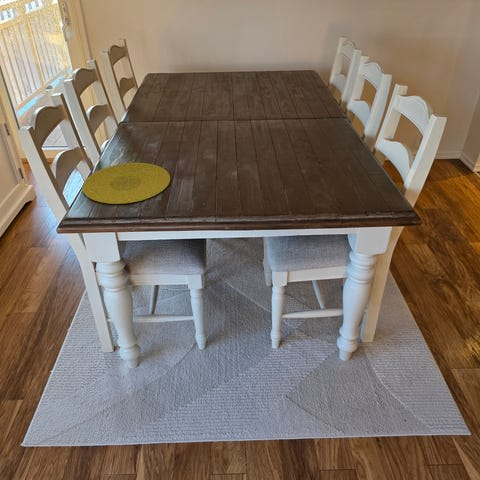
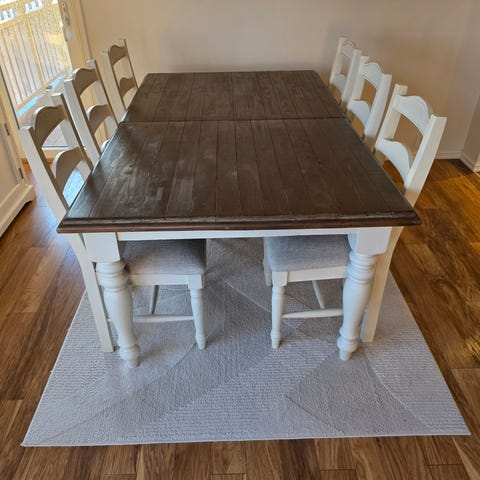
- plate (127, 182)
